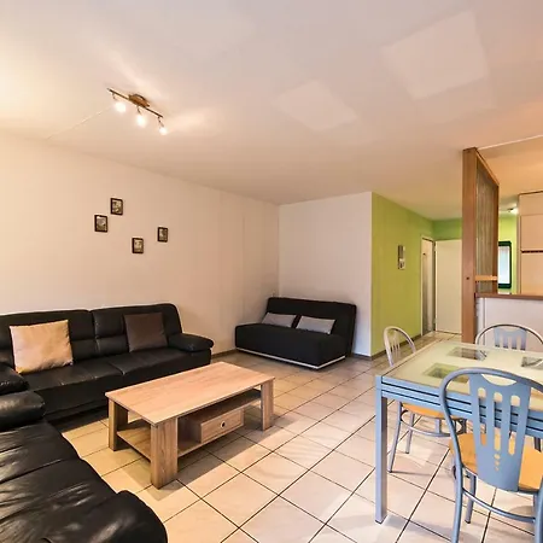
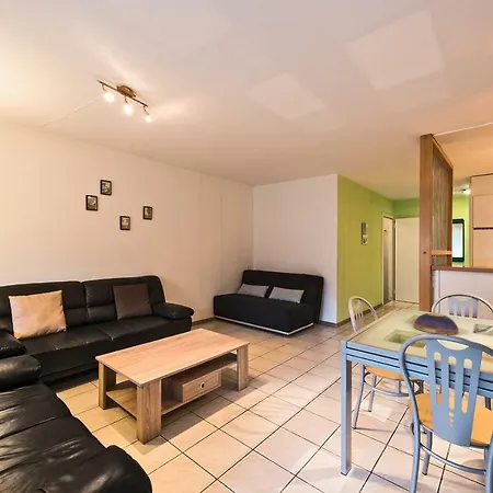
+ decorative bowl (435, 320)
